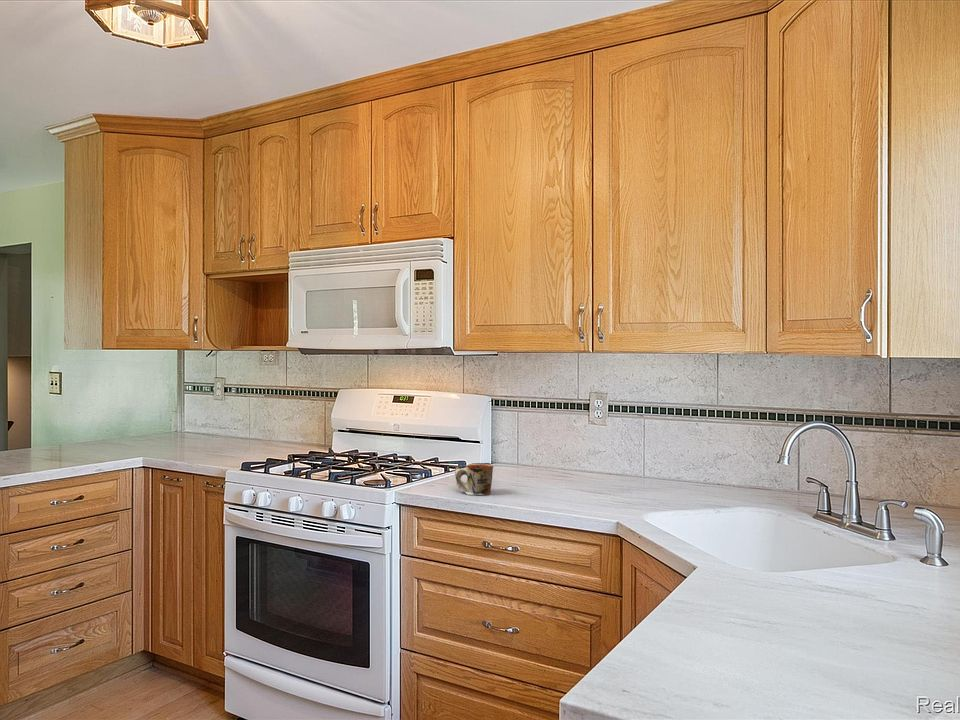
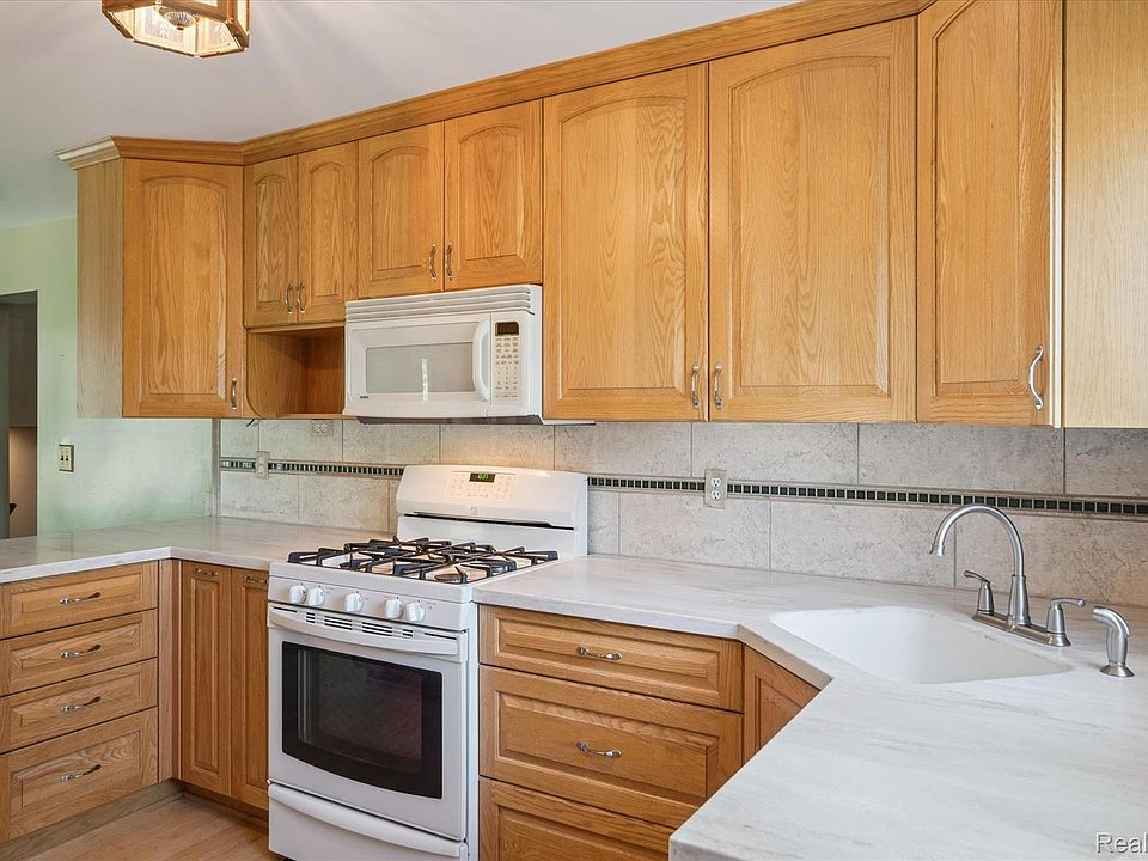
- mug (474, 478)
